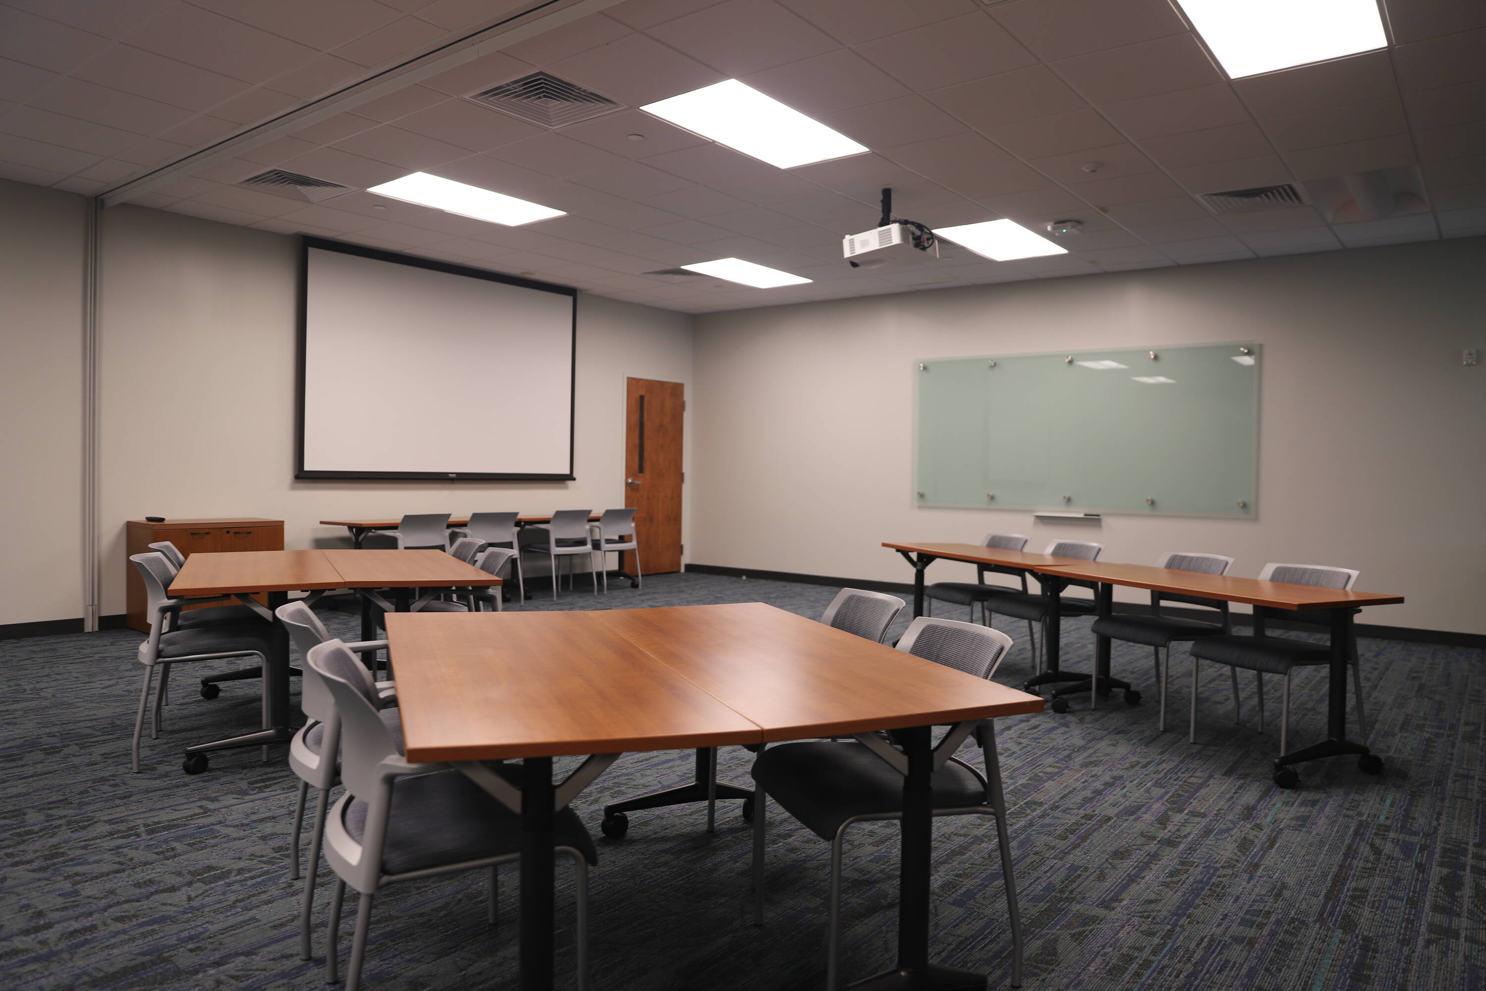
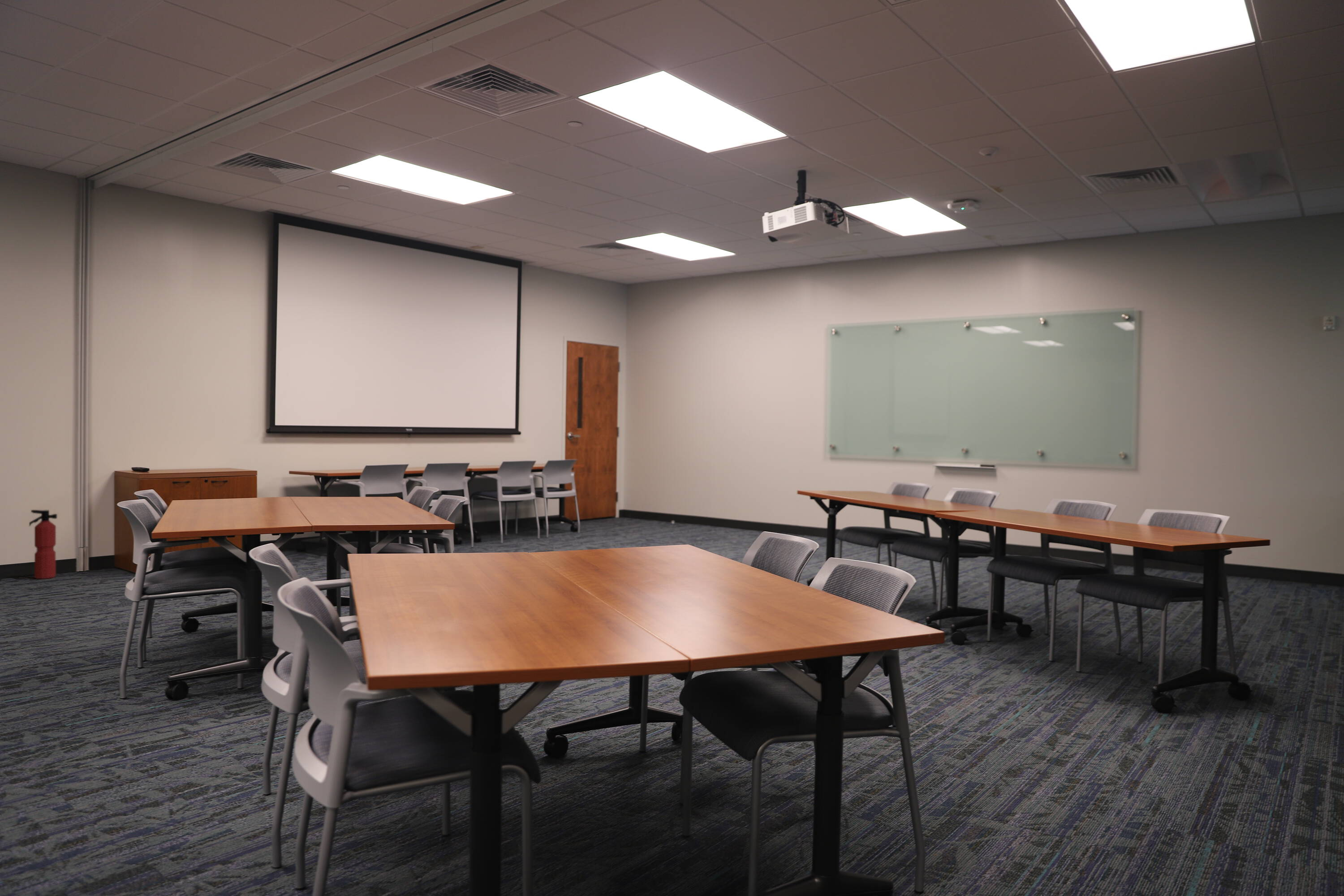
+ fire extinguisher (43, 543)
